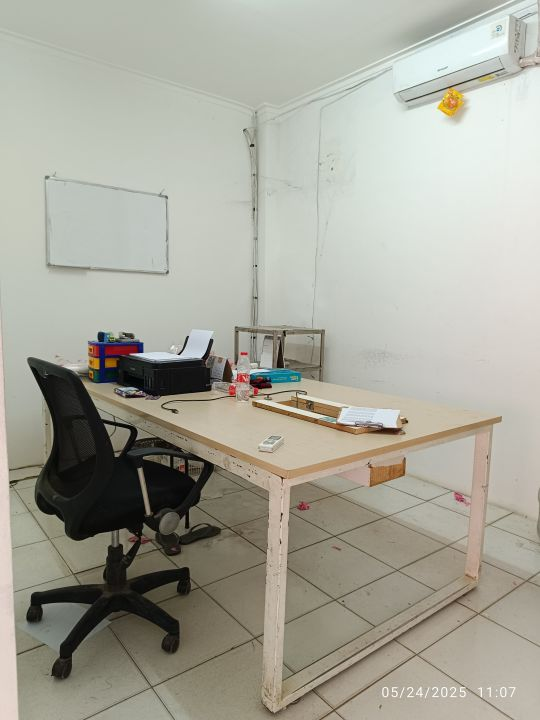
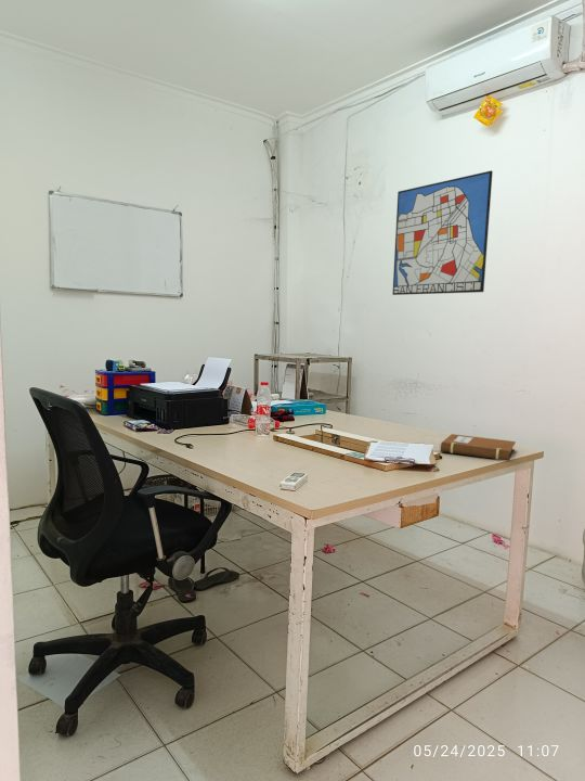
+ notebook (476, 446)
+ wall art (438, 238)
